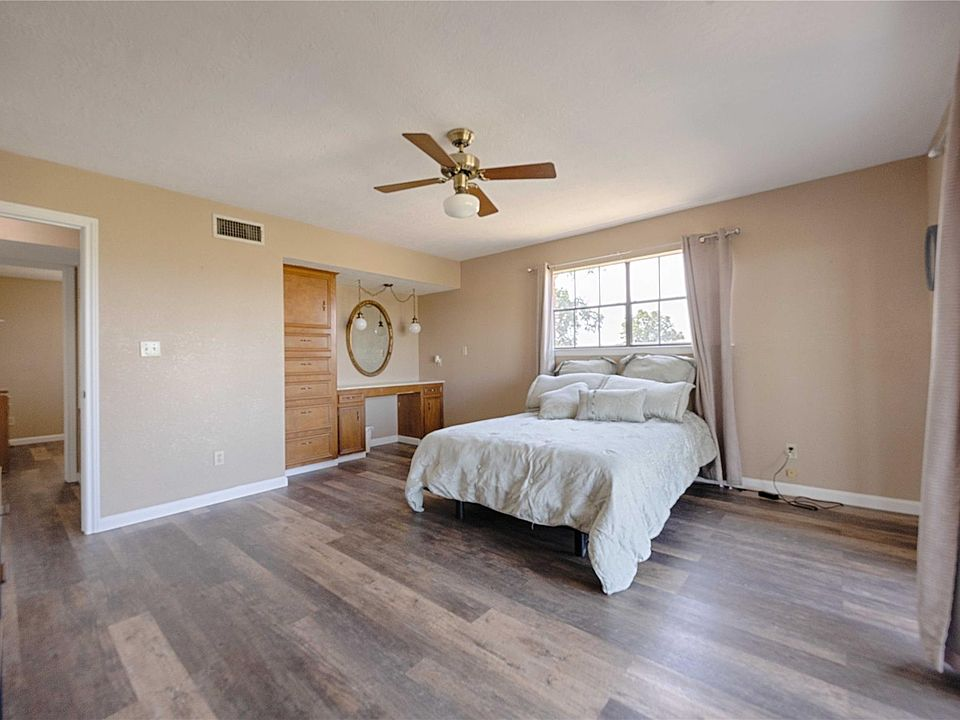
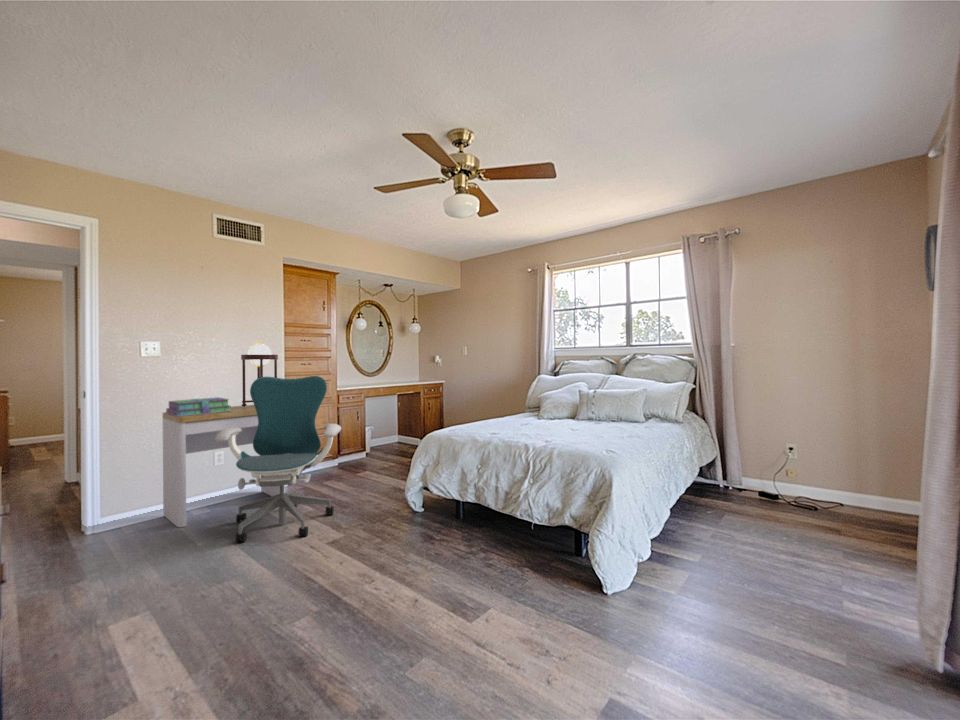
+ stack of books (199, 405)
+ table lamp (260, 374)
+ desk (226, 447)
+ office chair (281, 451)
